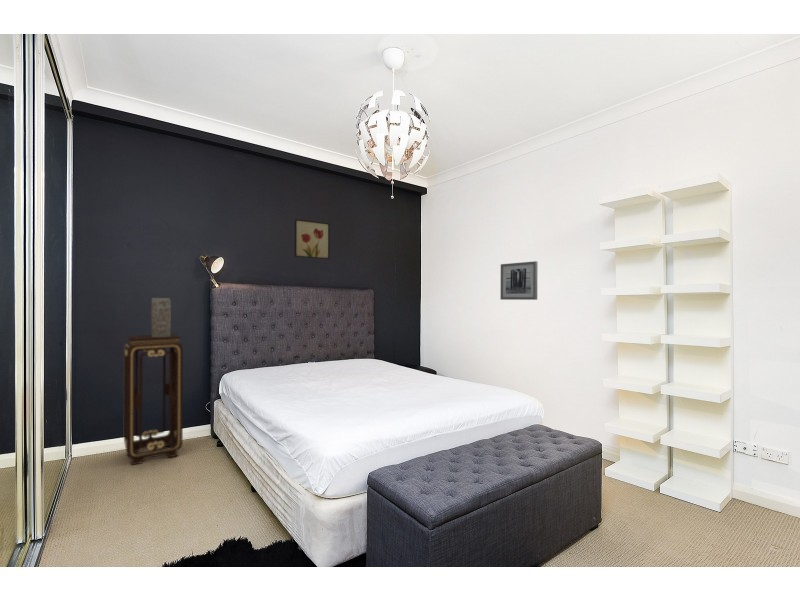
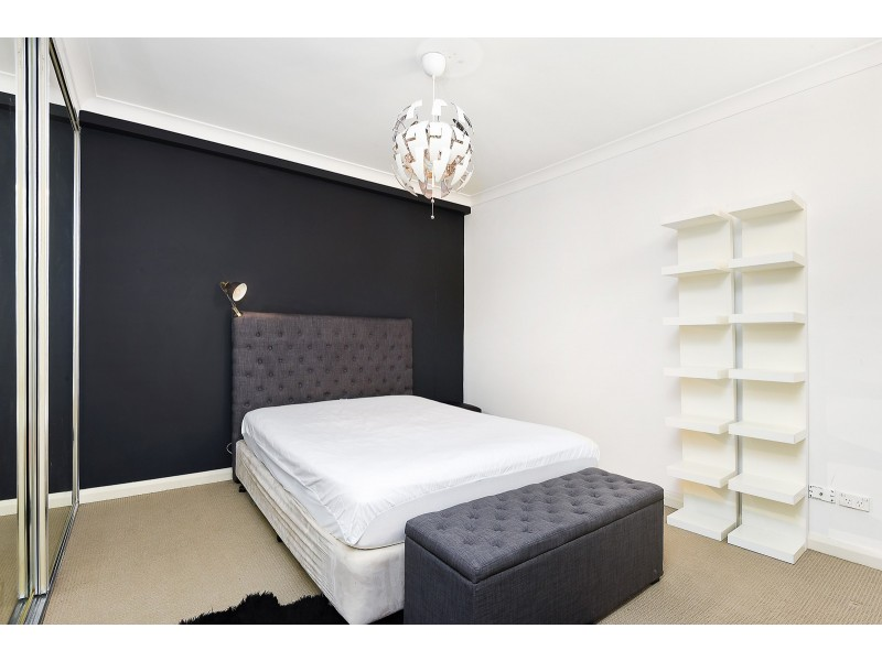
- pedestal table (163, 395)
- wall art (312, 239)
- wall art (518, 281)
- vase (161, 316)
